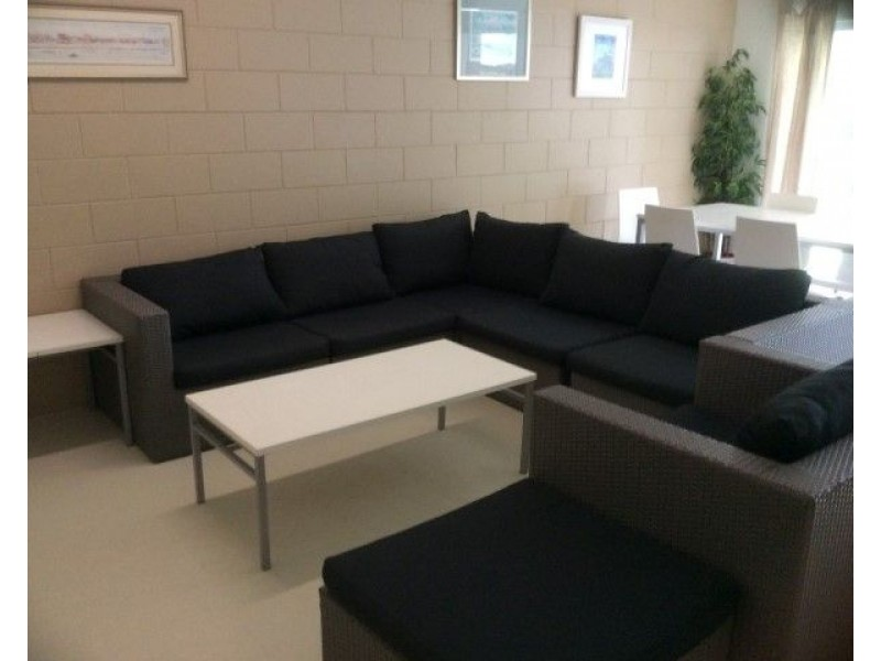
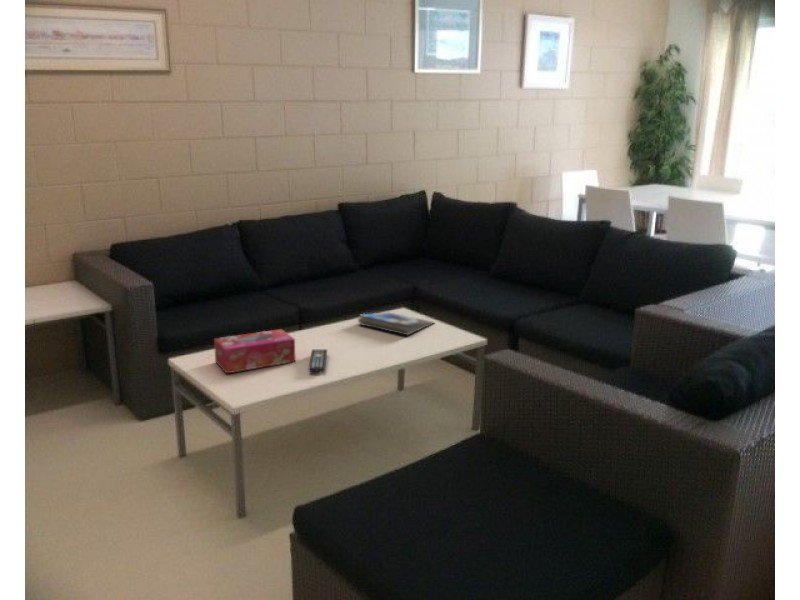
+ magazine (396, 319)
+ tissue box (255, 350)
+ remote control (318, 359)
